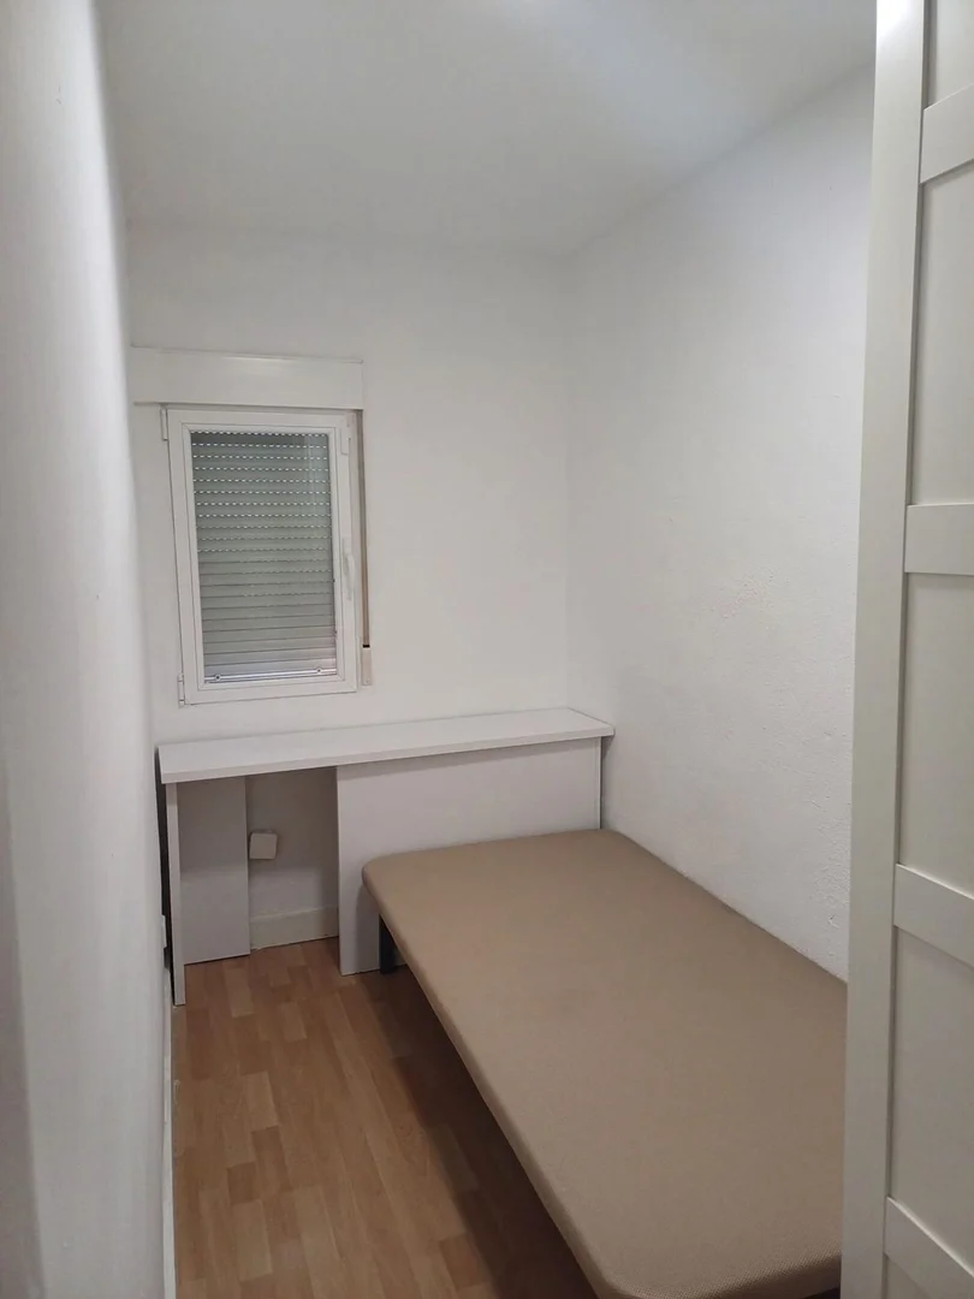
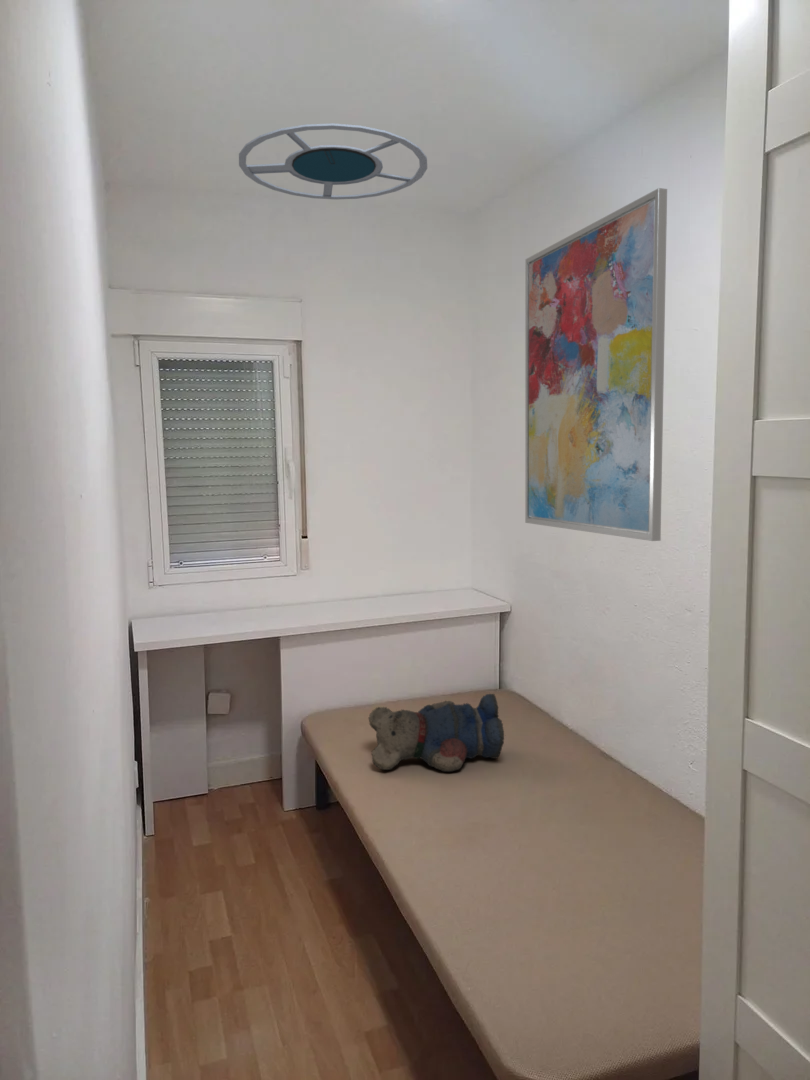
+ wall art (584, 382)
+ teddy bear (435, 730)
+ ceiling lamp (333, 157)
